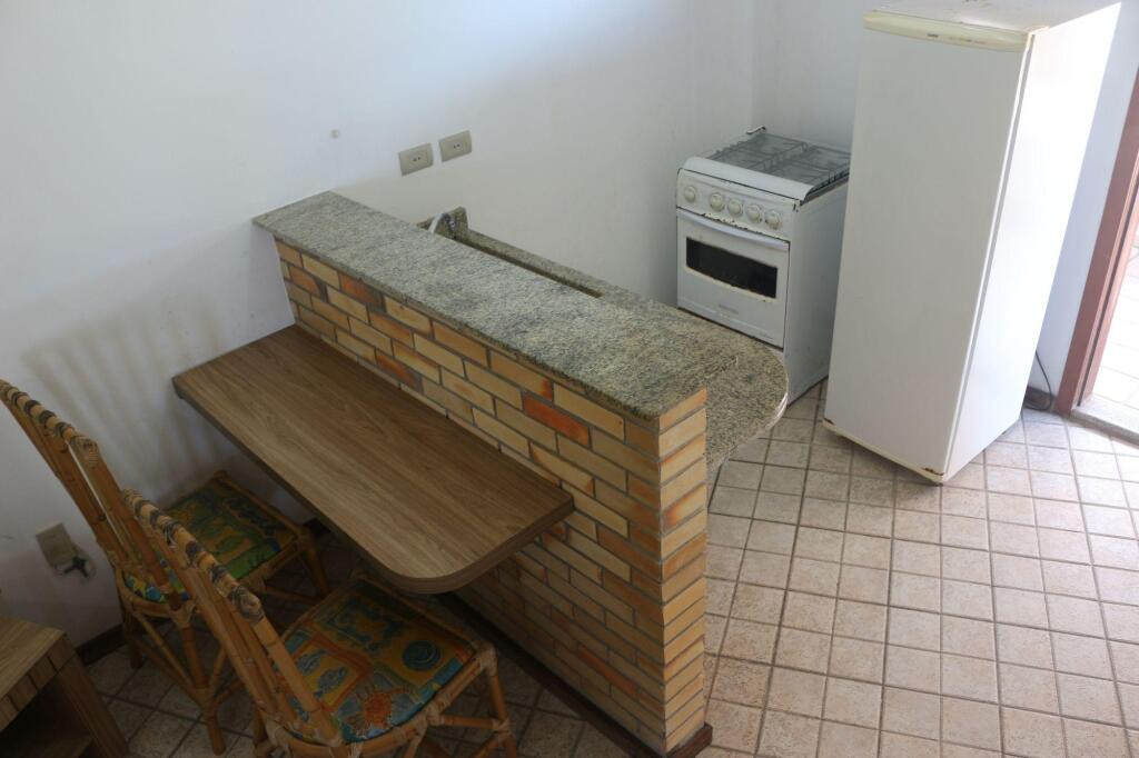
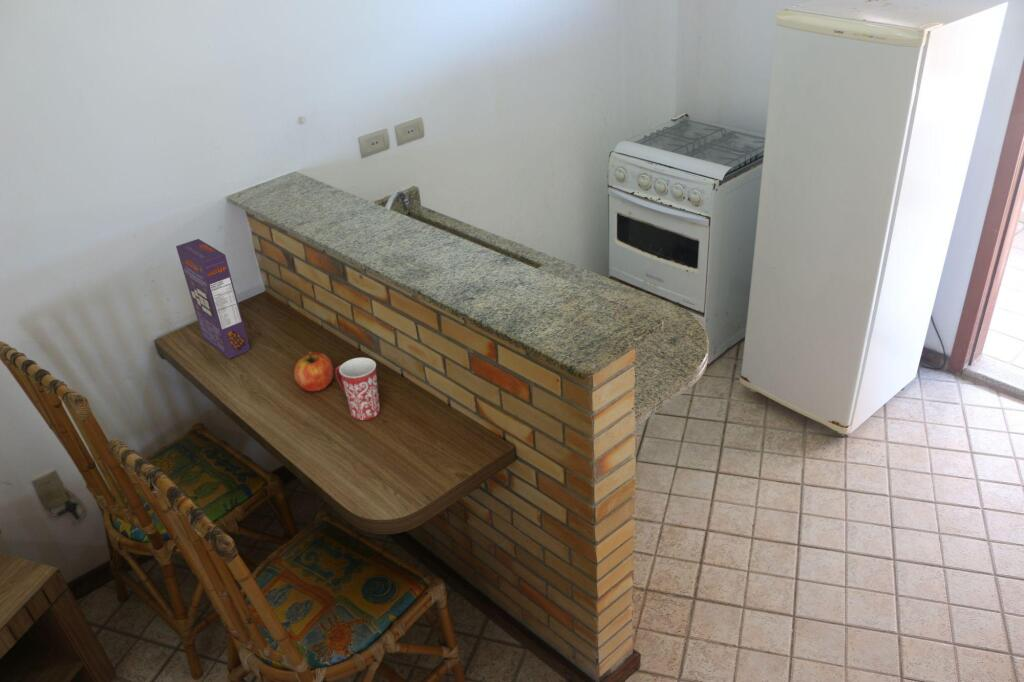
+ fruit (313, 370)
+ mug (357, 387)
+ cereal box (213, 298)
